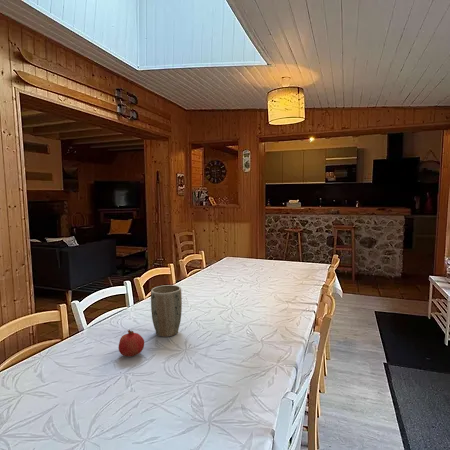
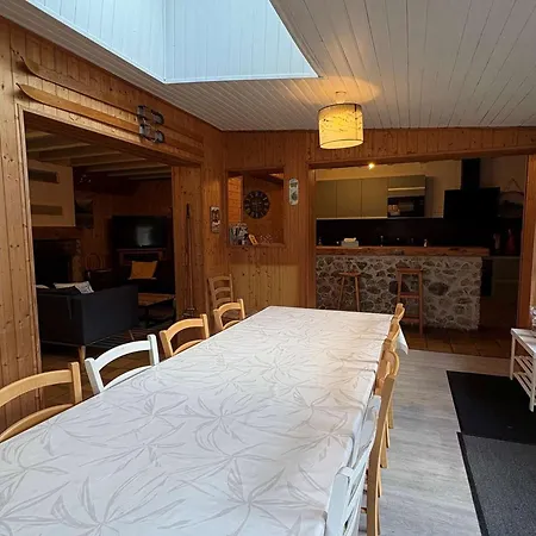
- plant pot (166, 310)
- fruit (130, 342)
